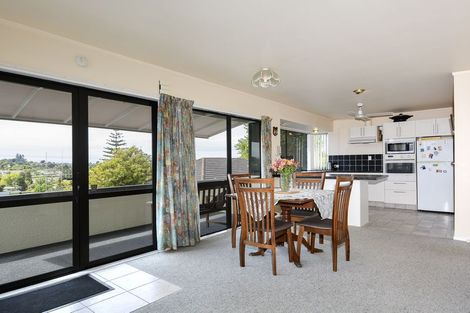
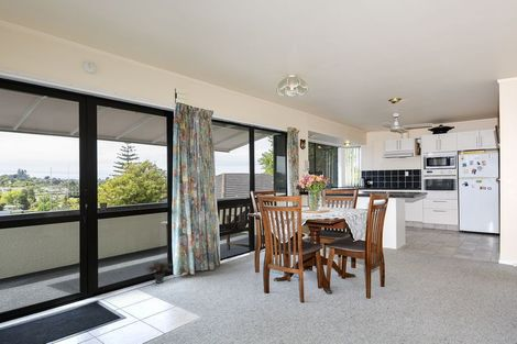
+ potted plant (158, 271)
